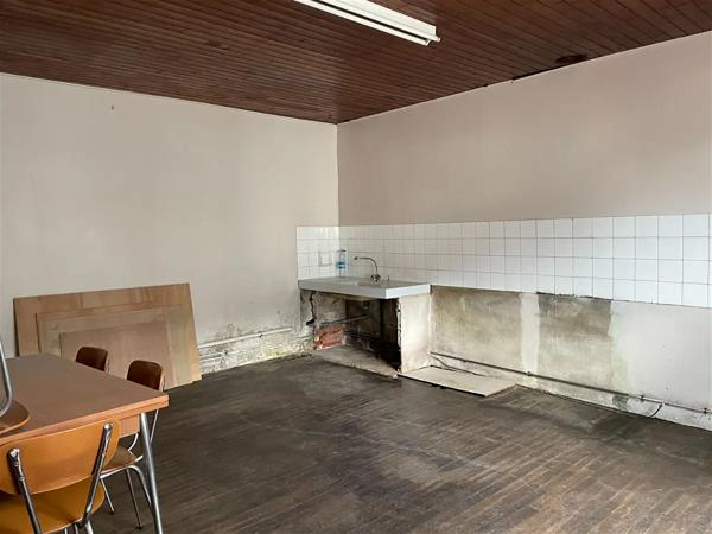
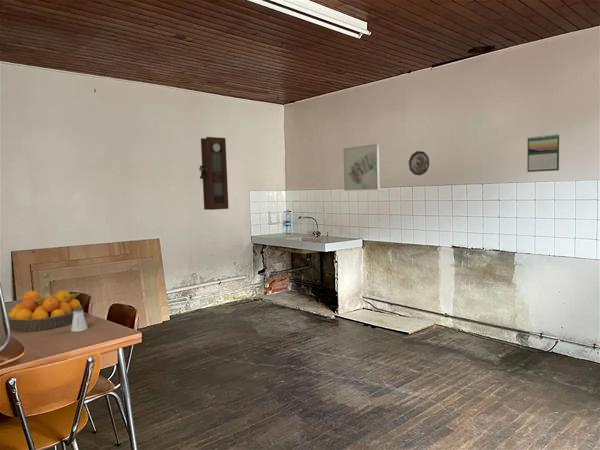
+ pendulum clock (212, 173)
+ decorative plate (419, 163)
+ wall art (360, 168)
+ fruit bowl (45, 306)
+ calendar (542, 153)
+ saltshaker (78, 319)
